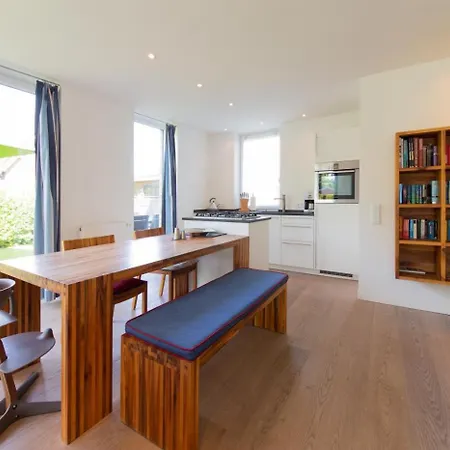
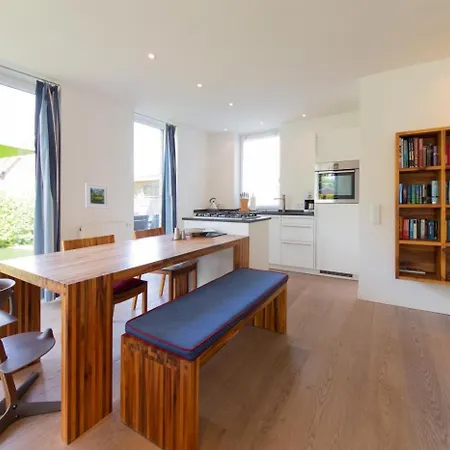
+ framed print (97, 196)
